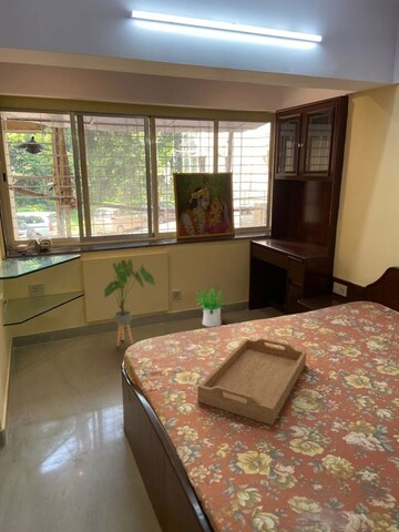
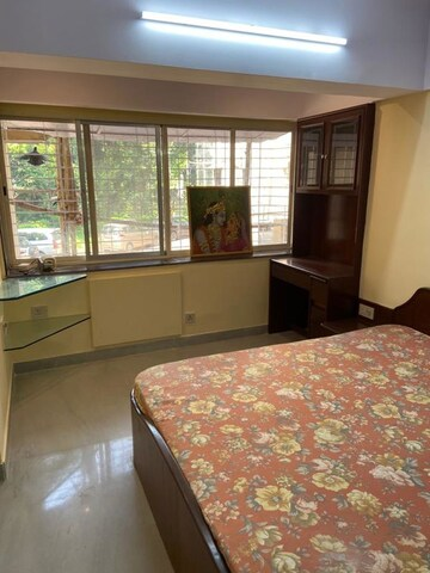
- house plant (125, 301)
- potted plant (209, 306)
- serving tray (256, 371)
